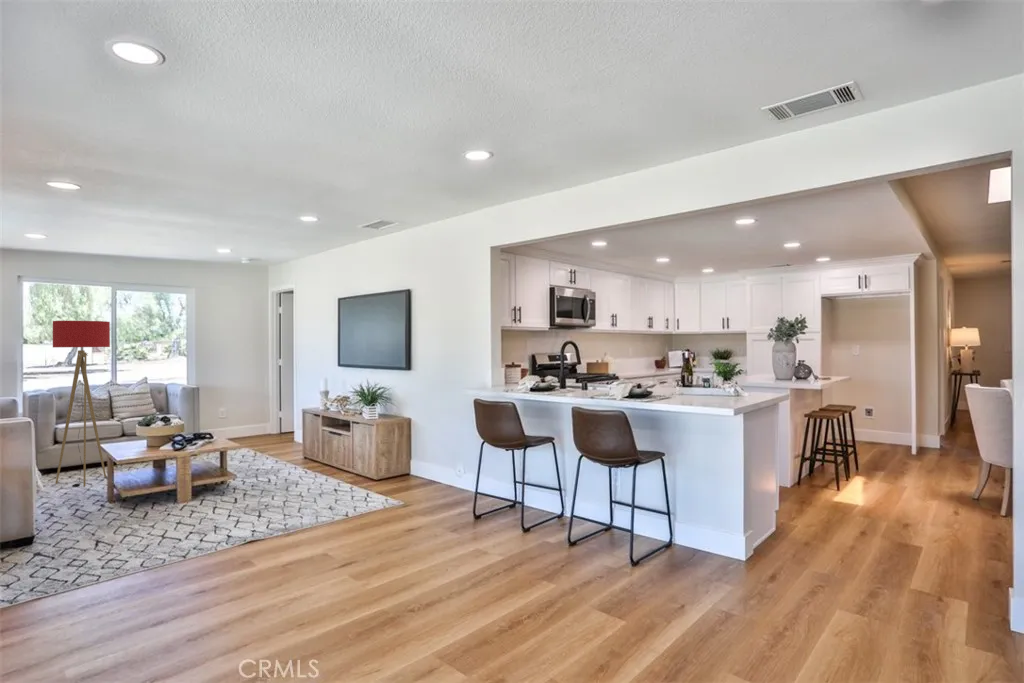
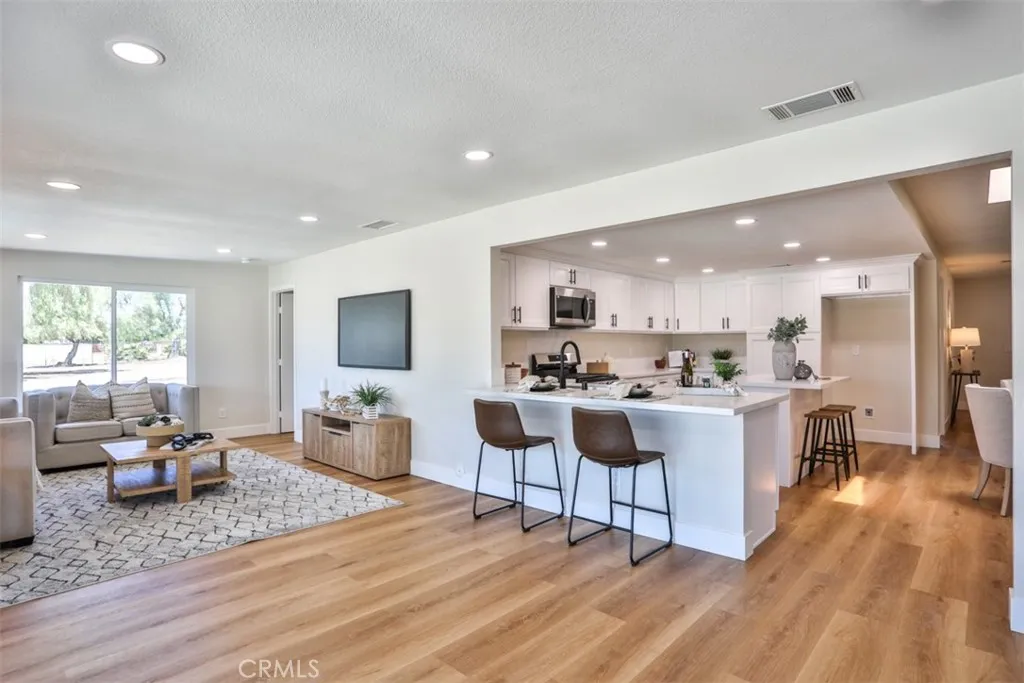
- floor lamp (84, 401)
